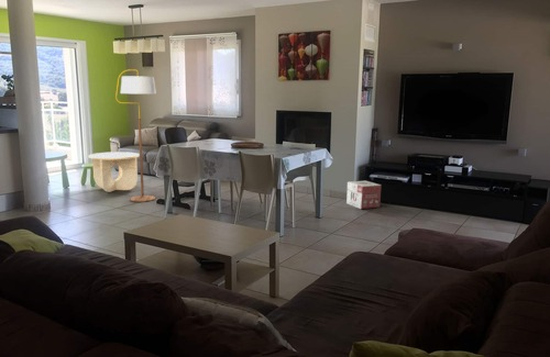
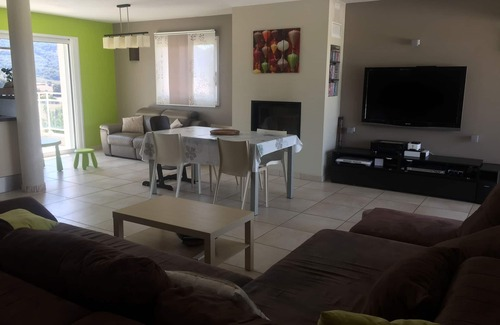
- floor lamp (139, 135)
- cardboard box (363, 193)
- side table (119, 171)
